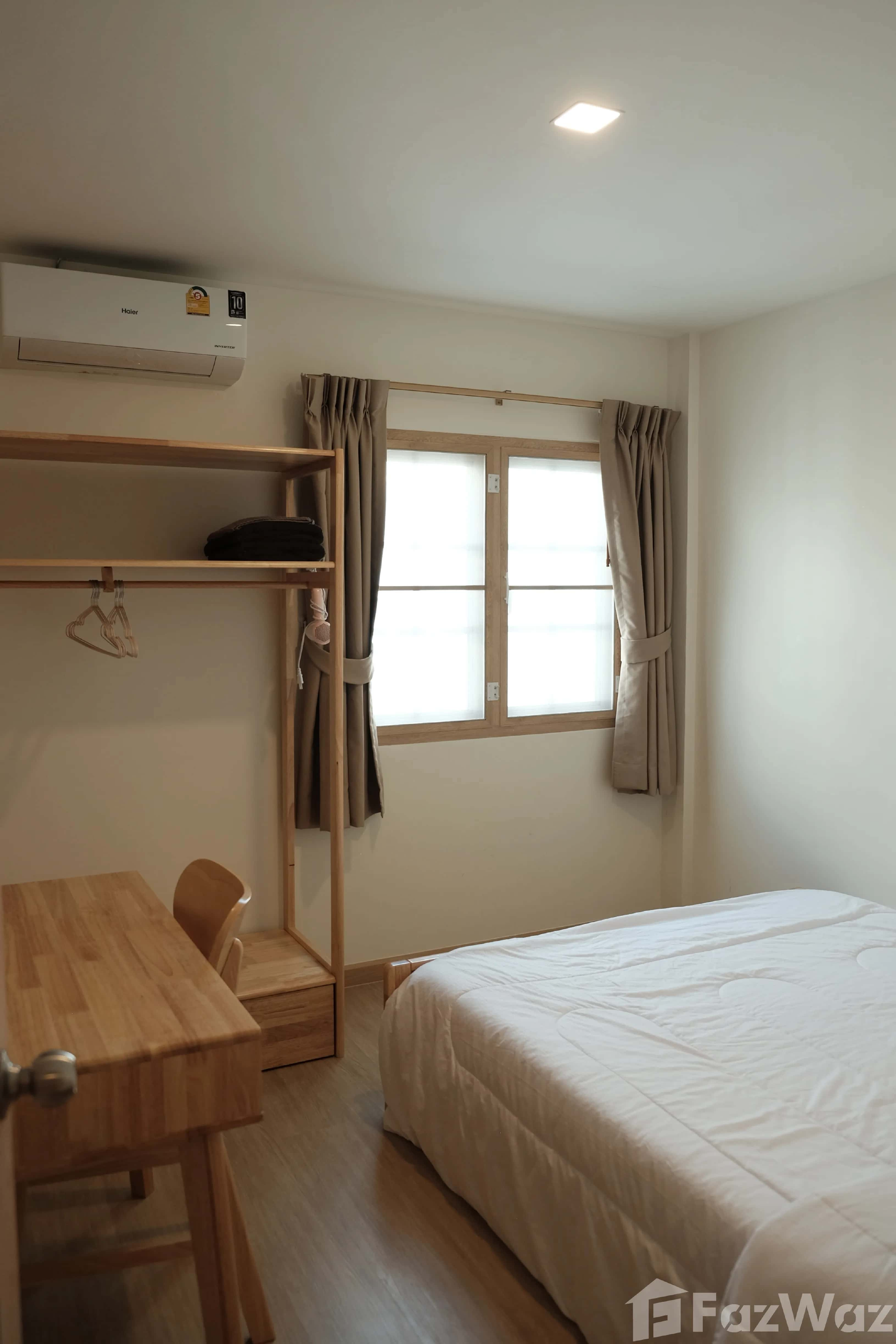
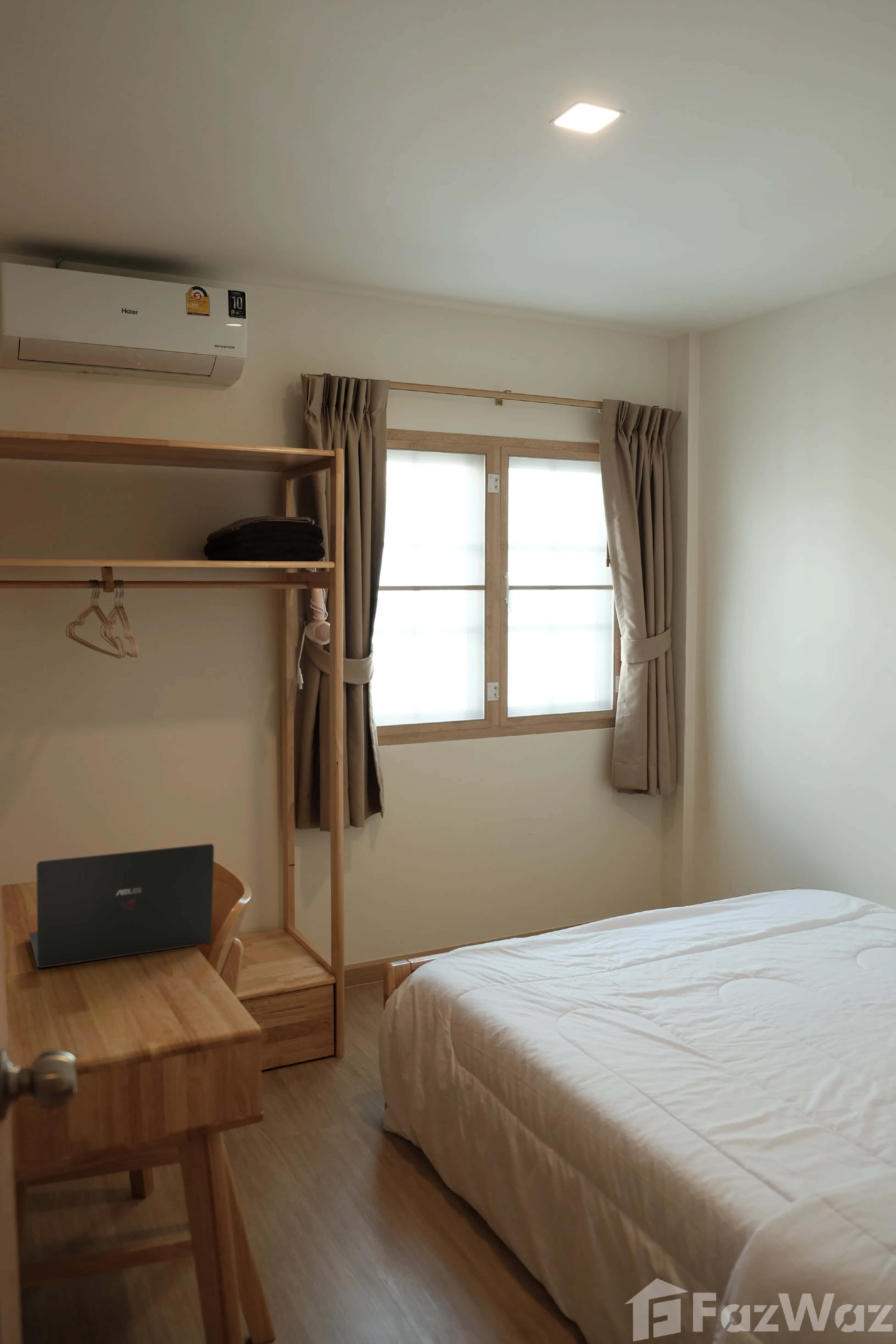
+ laptop (119, 891)
